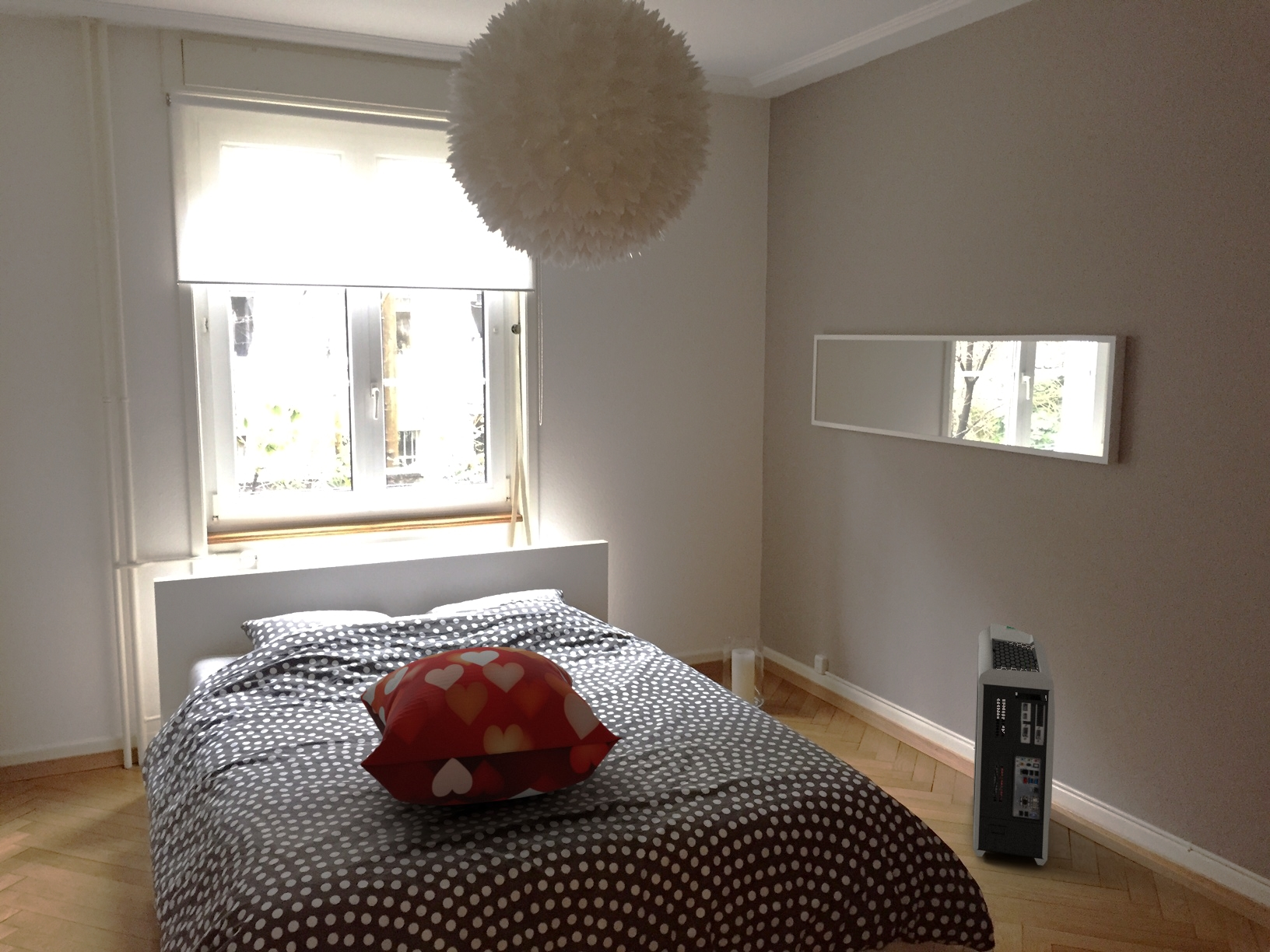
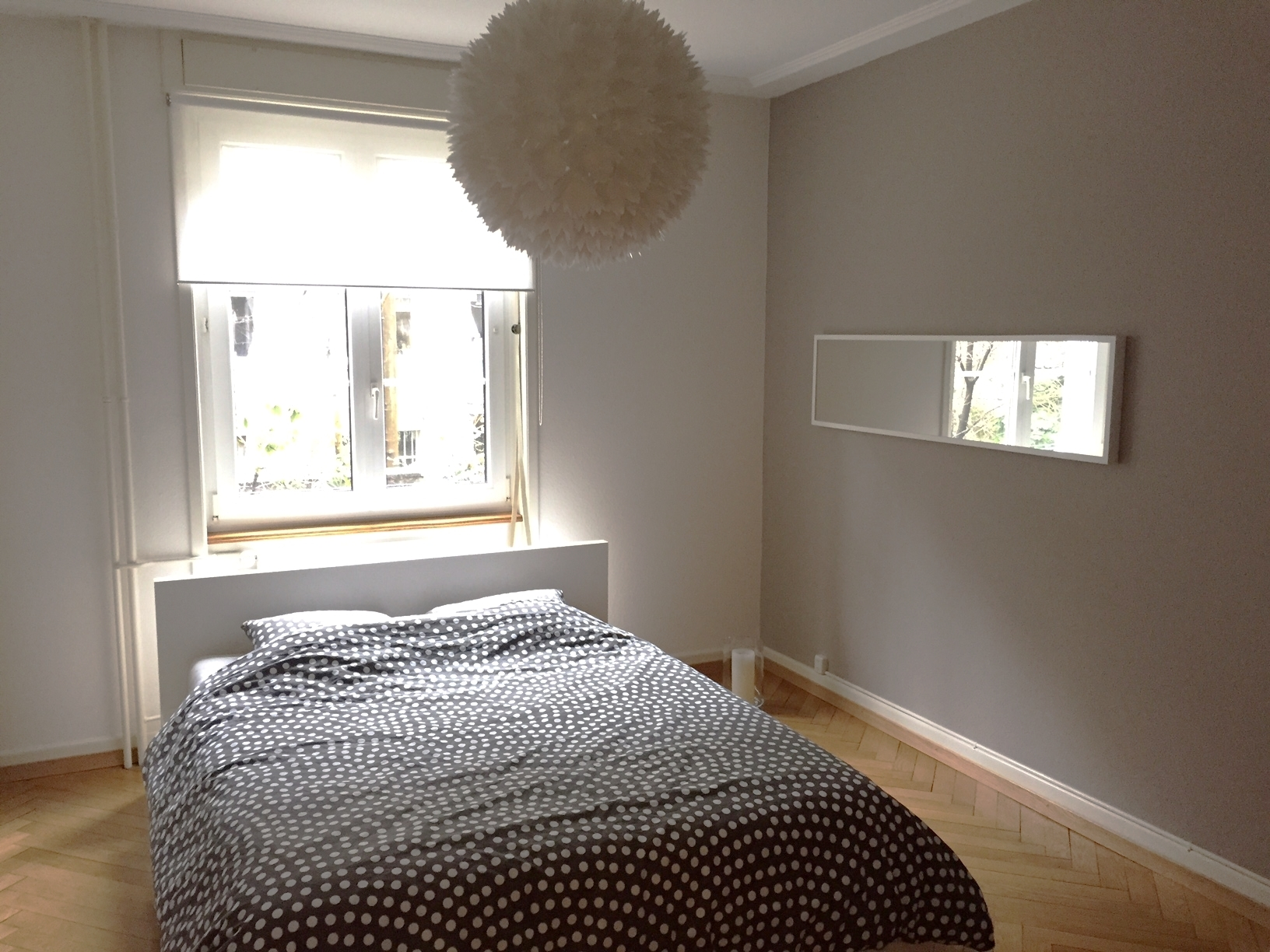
- decorative pillow (483, 717)
- air purifier (1010, 736)
